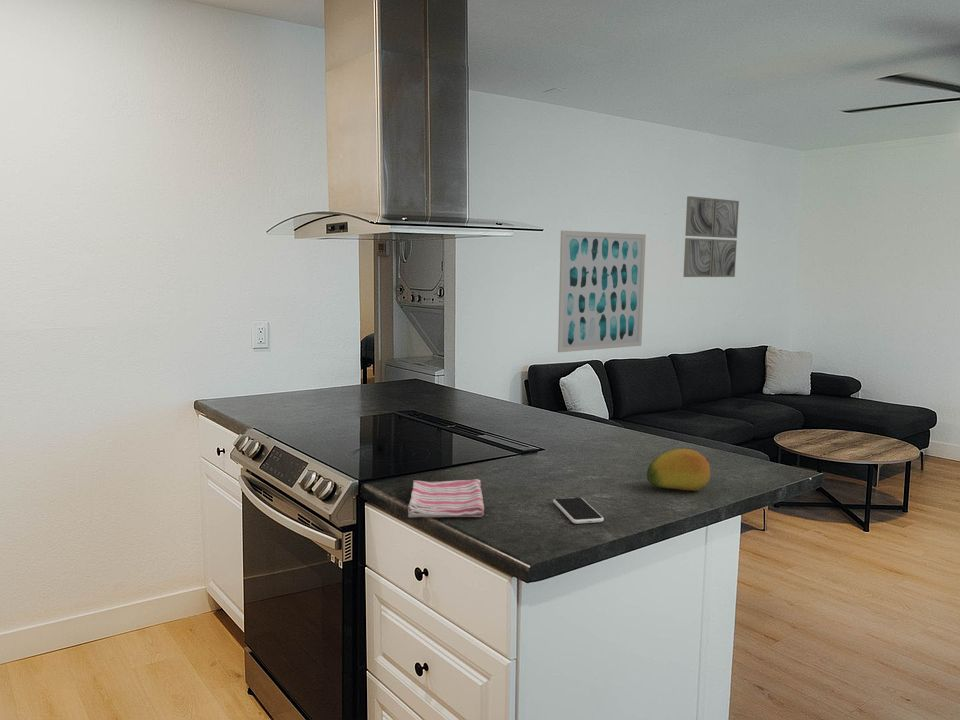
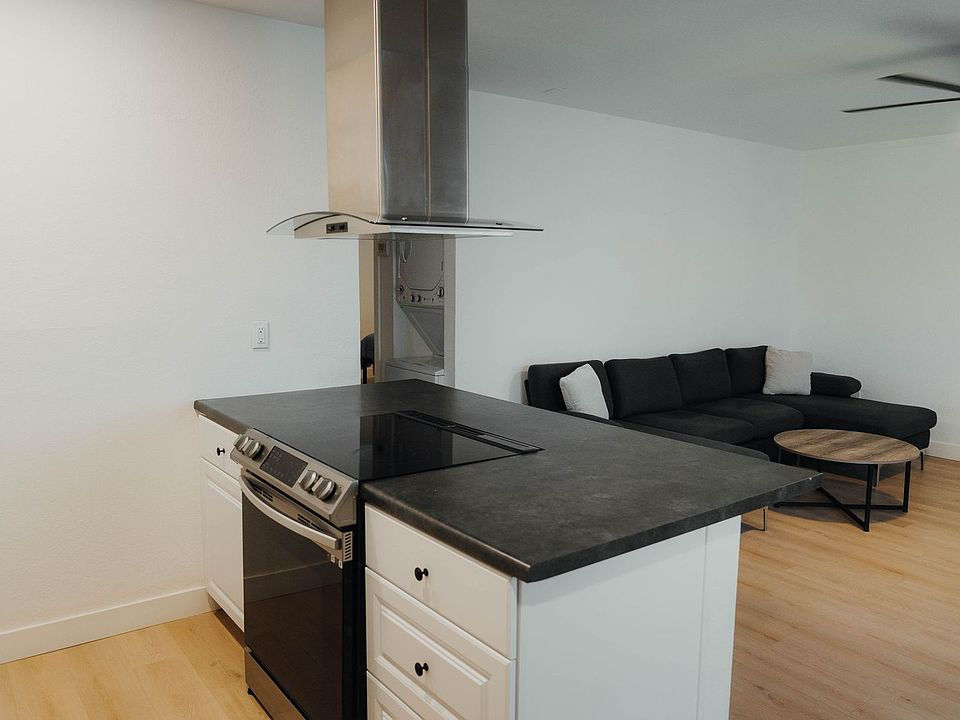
- fruit (678, 469)
- wall art (711, 239)
- dish towel (446, 495)
- wall art (603, 291)
- smartphone (577, 509)
